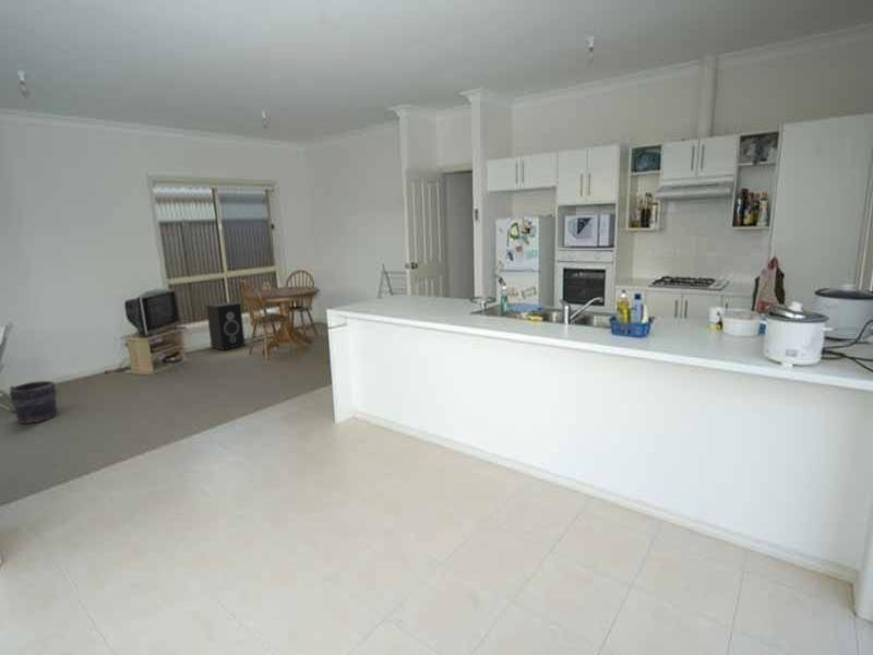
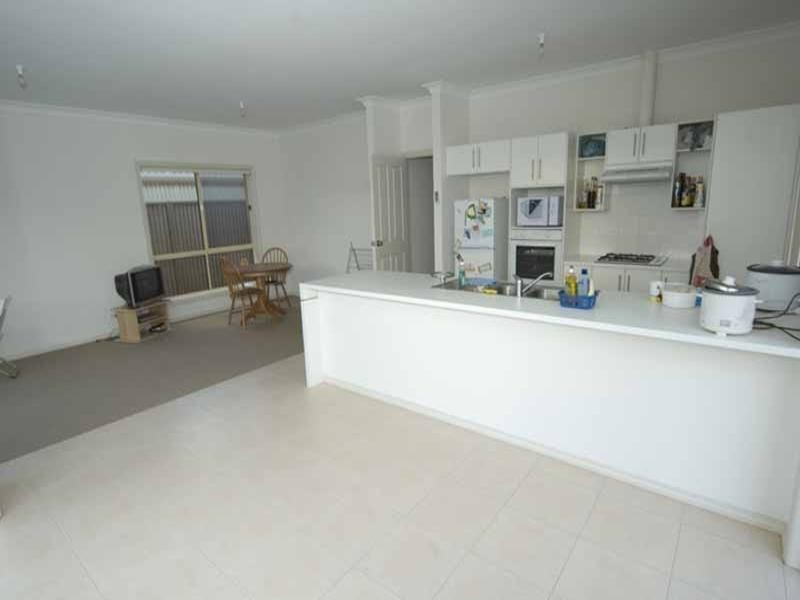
- speaker (225, 325)
- bucket (35, 401)
